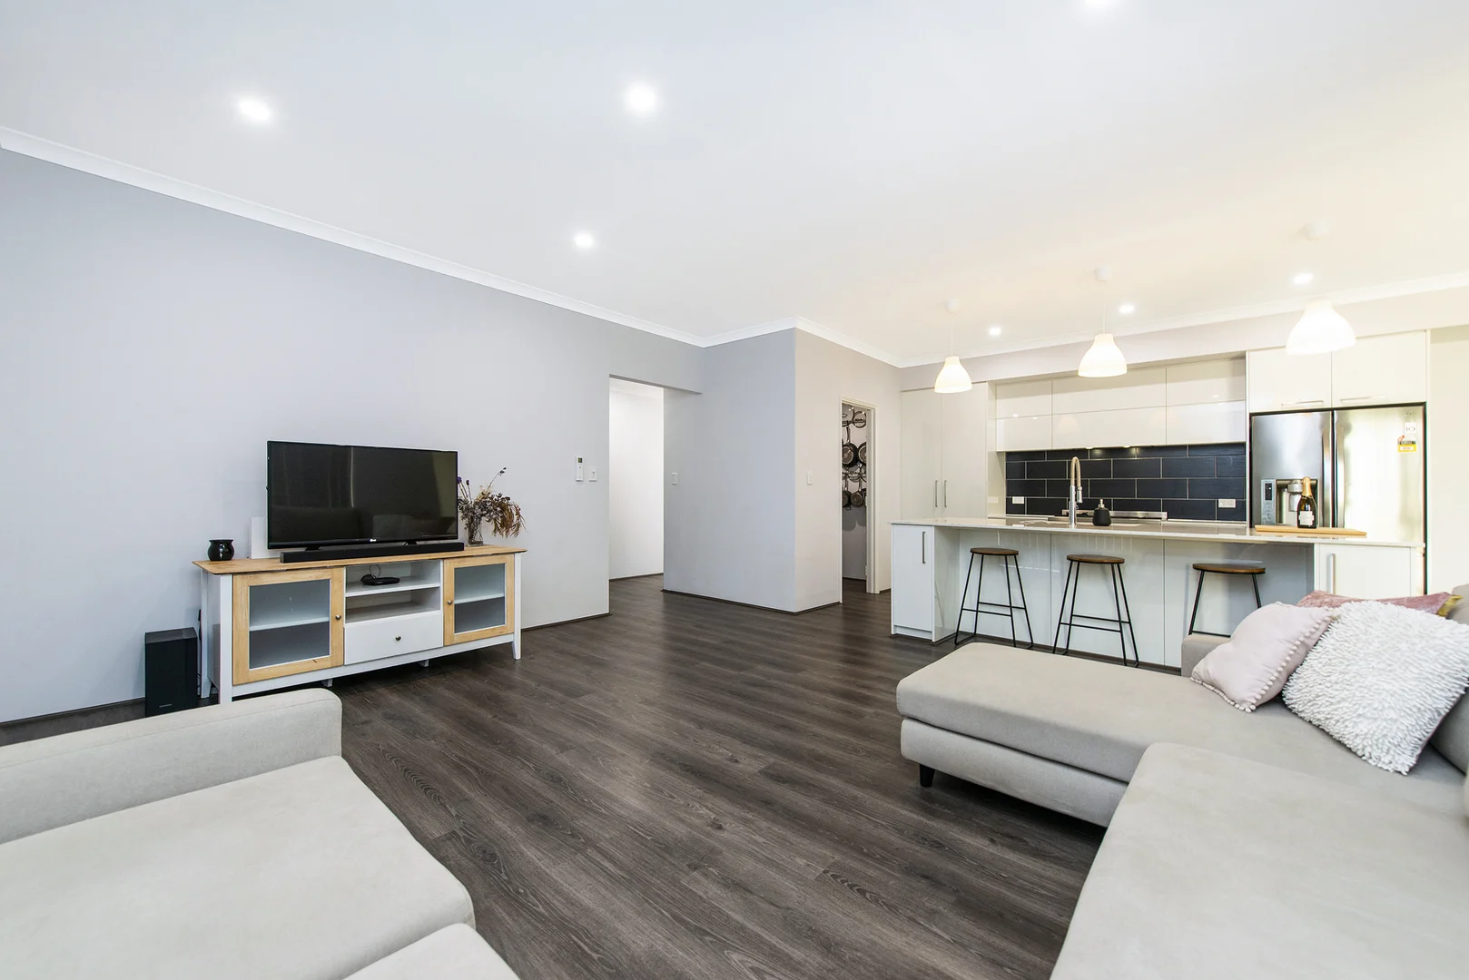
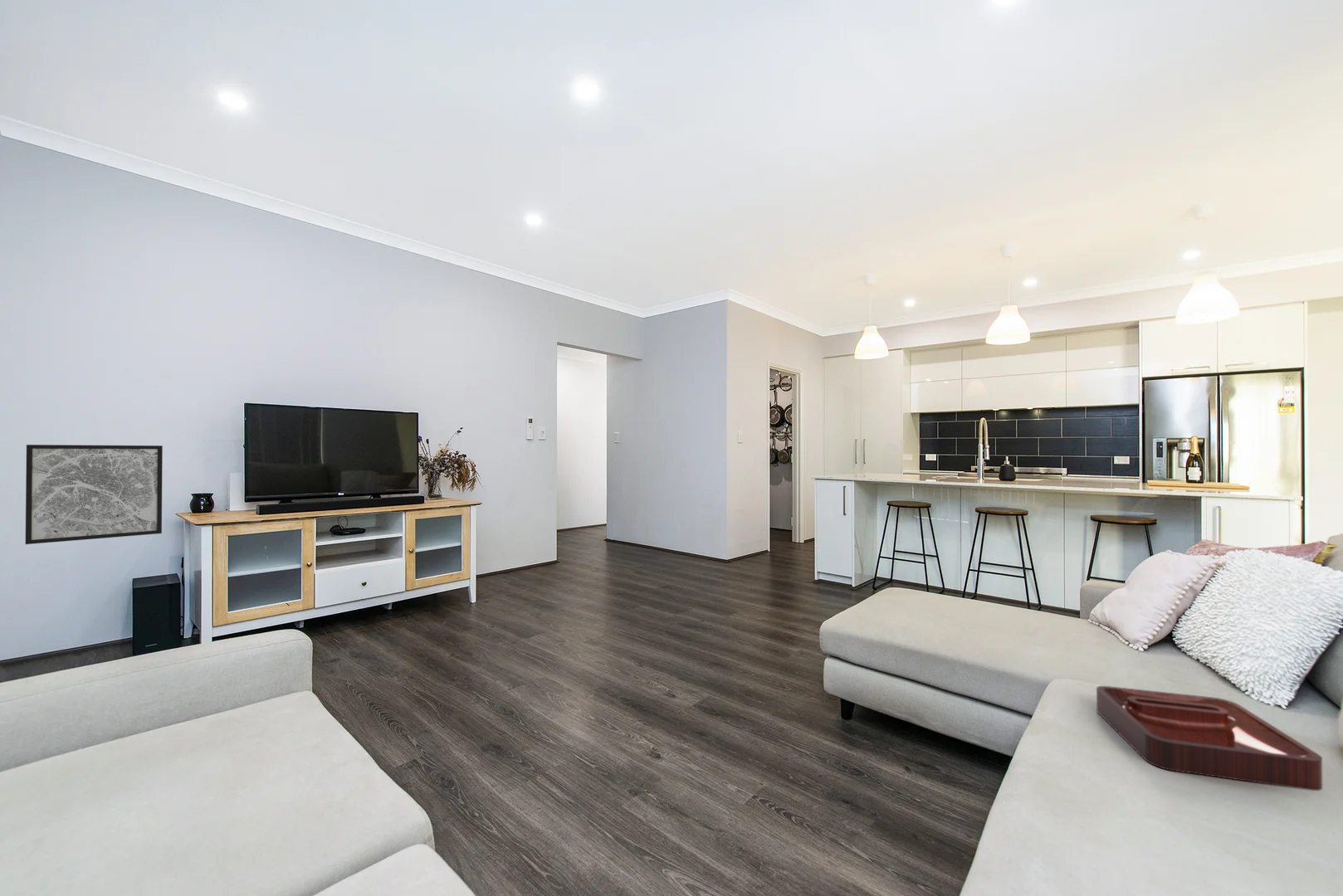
+ wall art (98, 491)
+ decorative tray (1194, 731)
